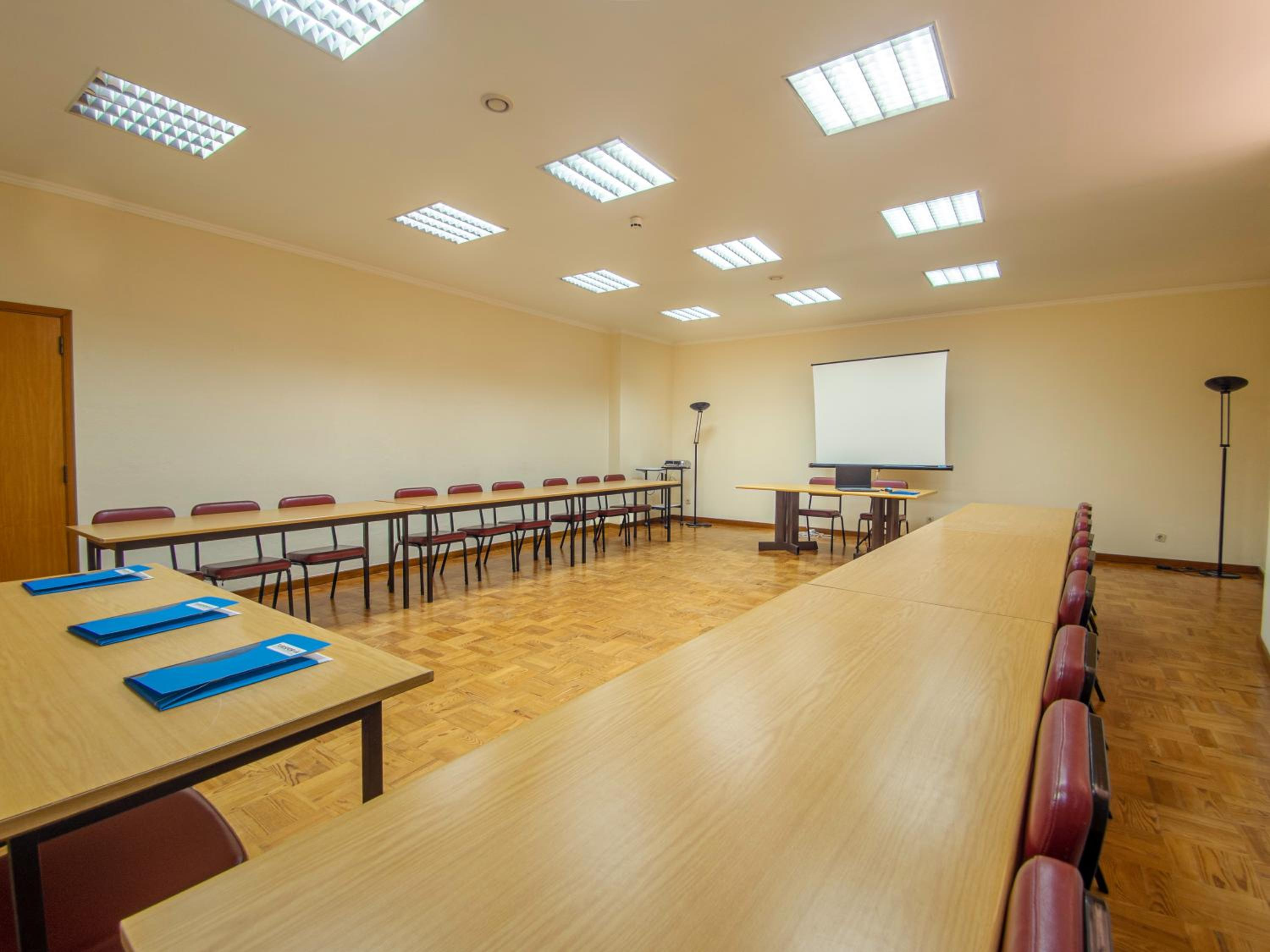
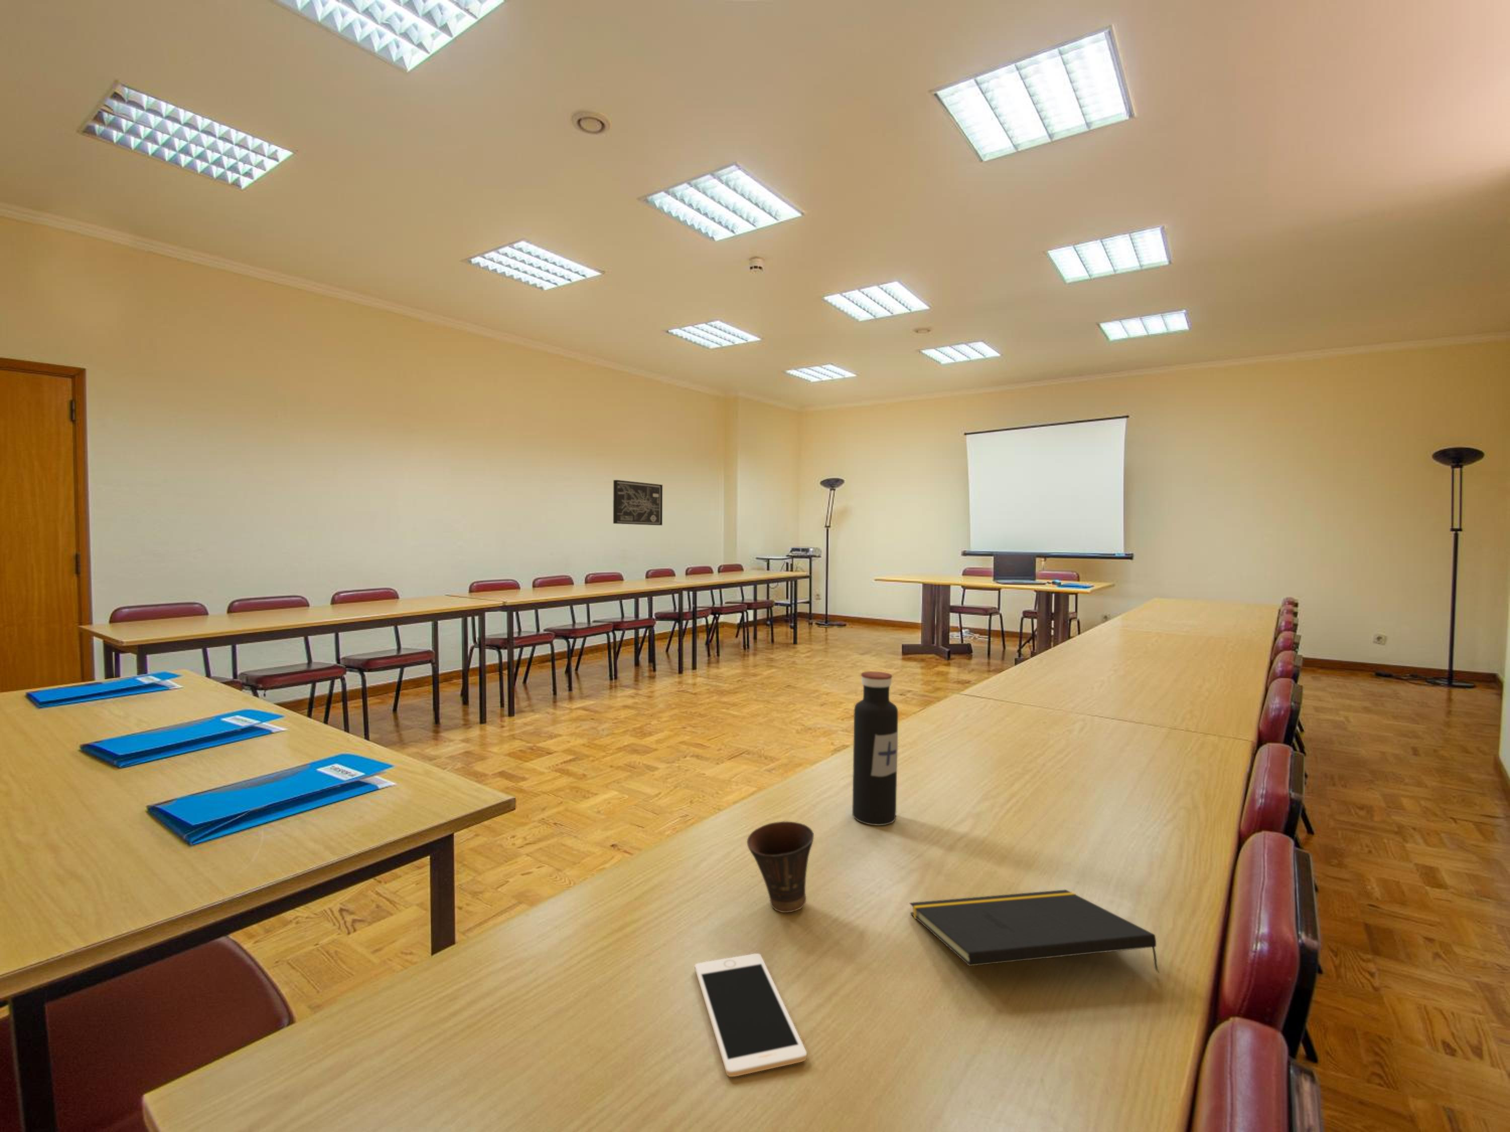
+ wall art (638, 503)
+ notepad (1024, 923)
+ cup (780, 869)
+ water bottle (875, 746)
+ cell phone (745, 1007)
